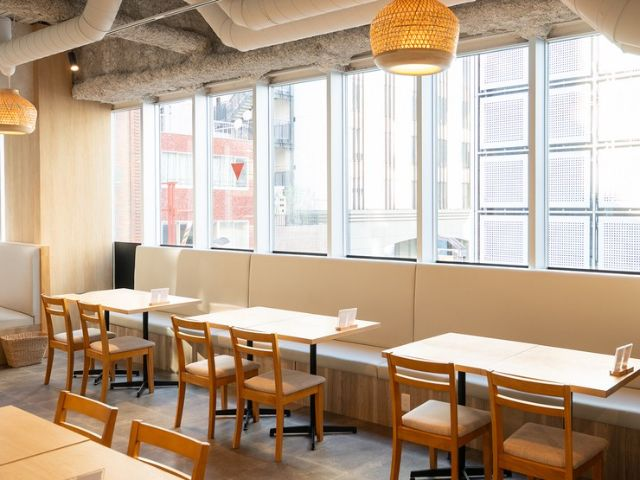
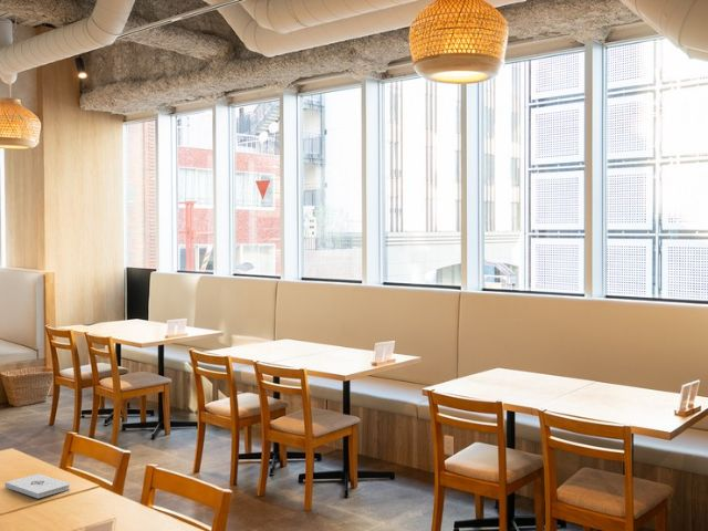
+ notepad (38, 485)
